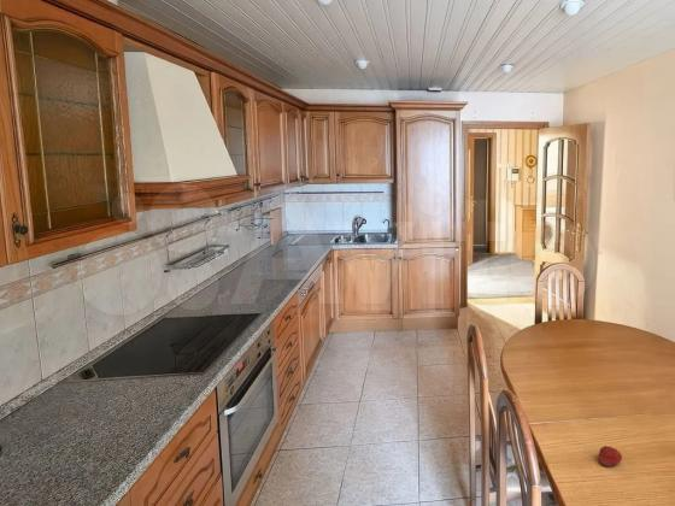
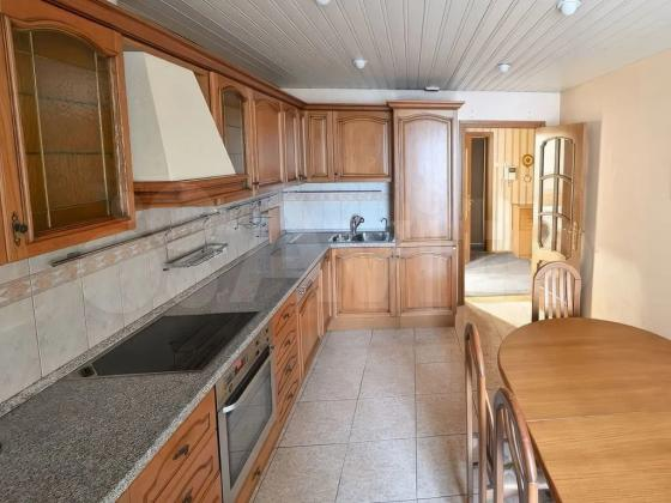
- fruit (609, 455)
